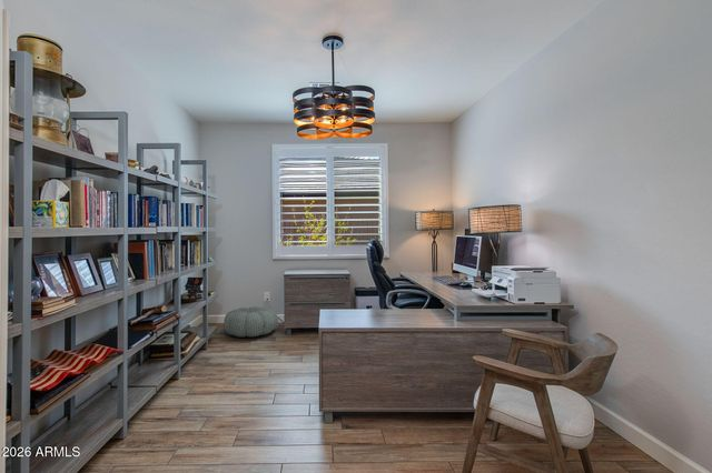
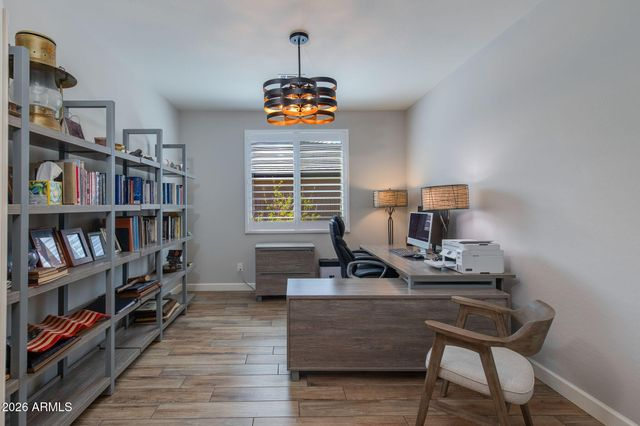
- pouf (250, 321)
